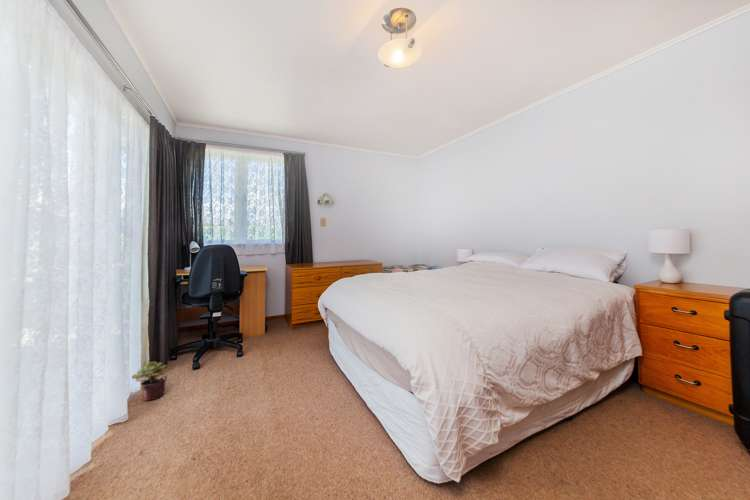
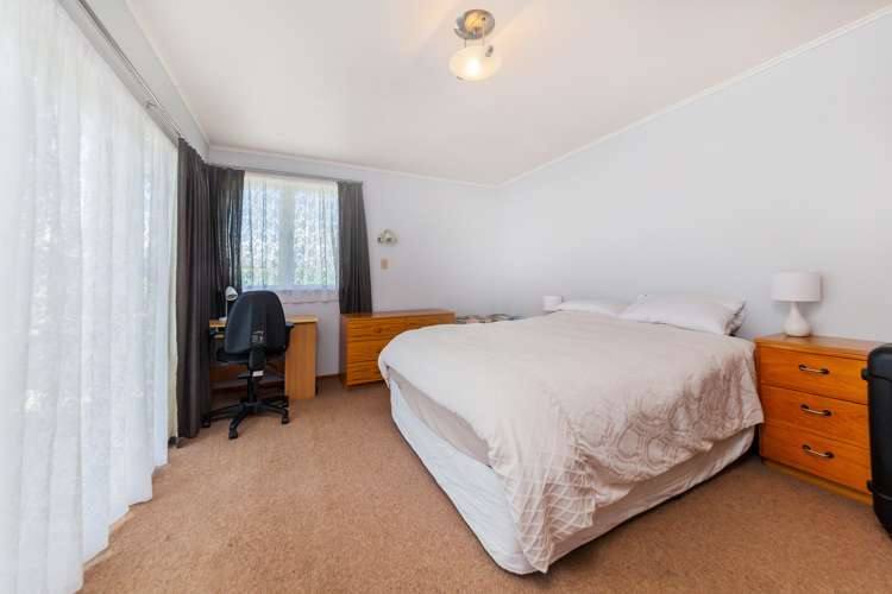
- potted plant (150, 379)
